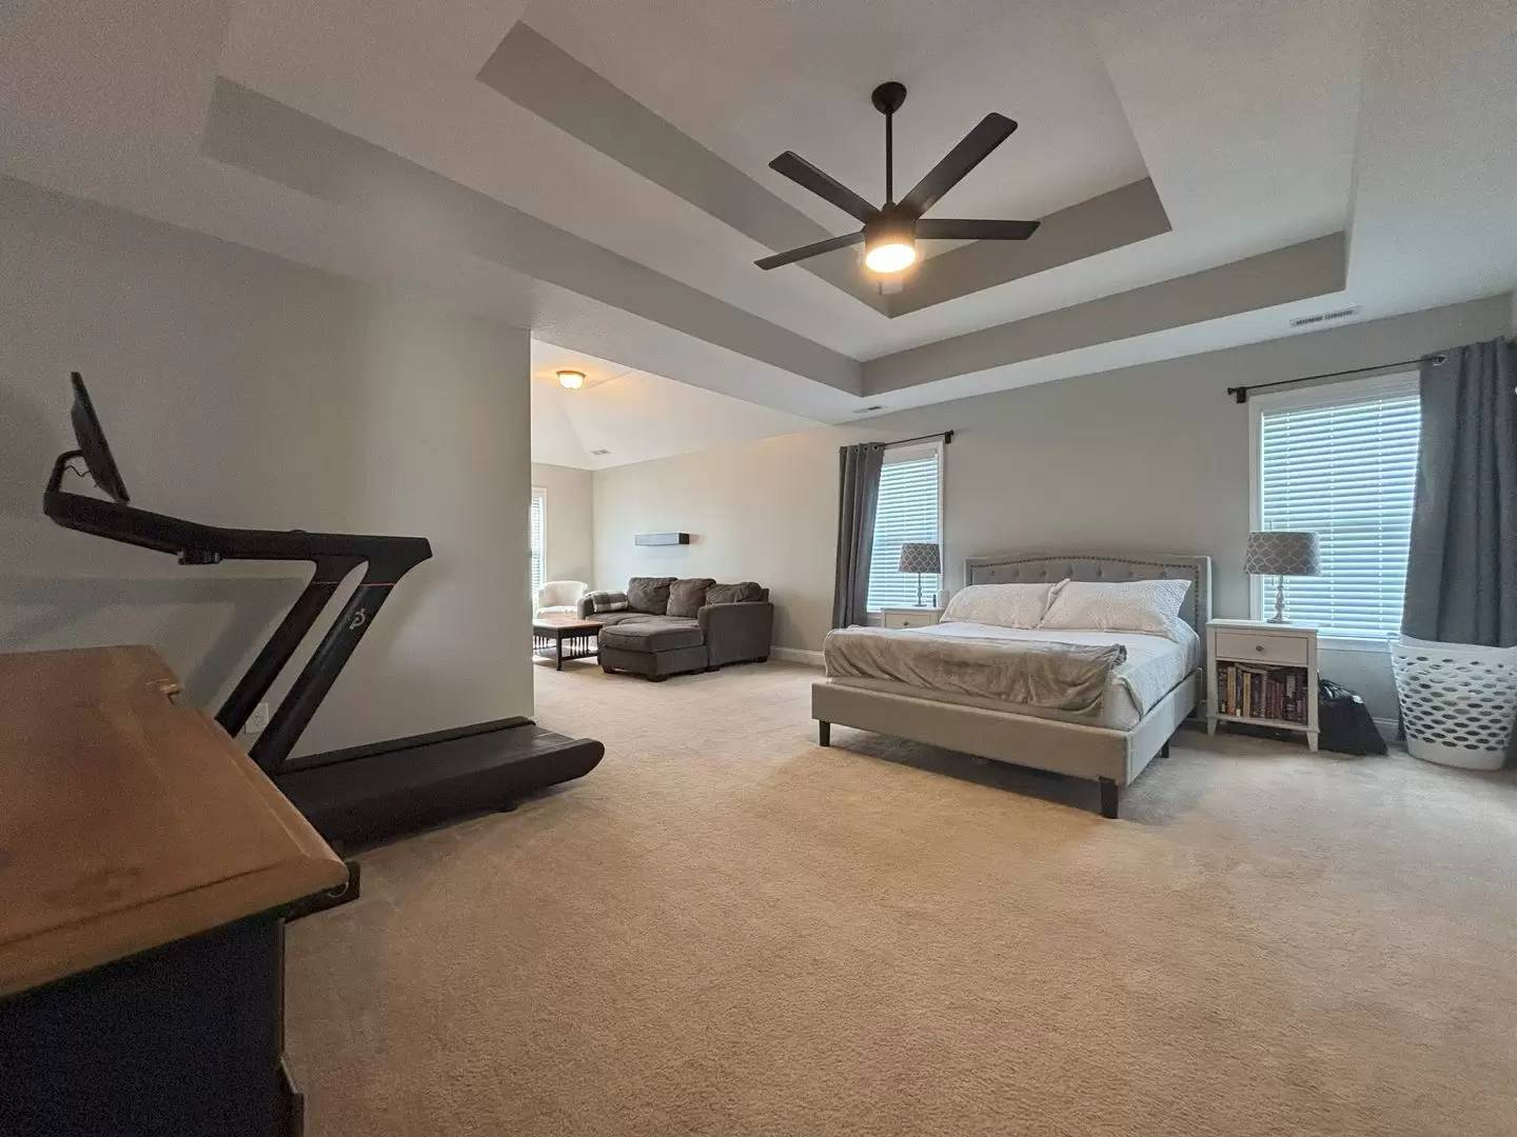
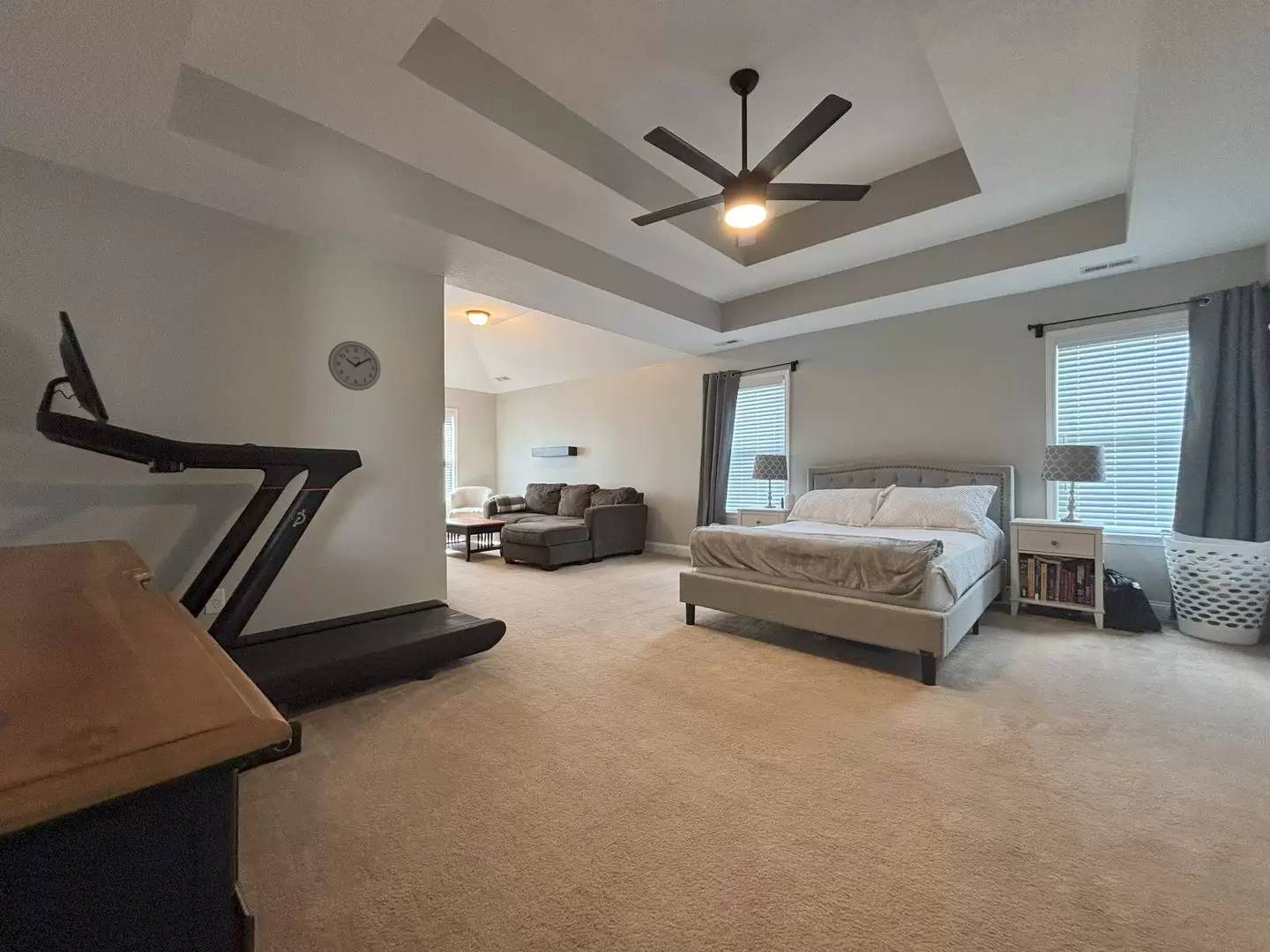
+ wall clock (355, 366)
